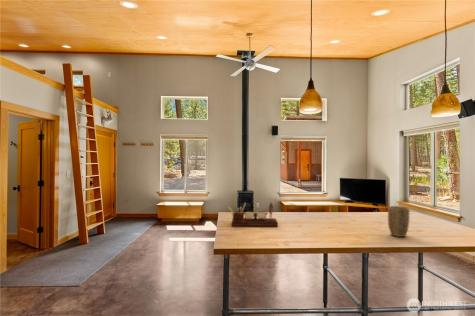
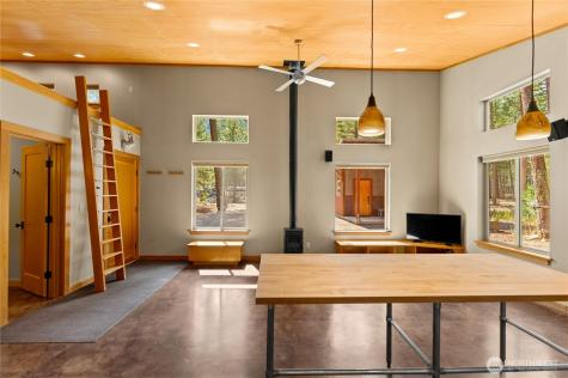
- plant pot (398, 221)
- desk organizer (252, 213)
